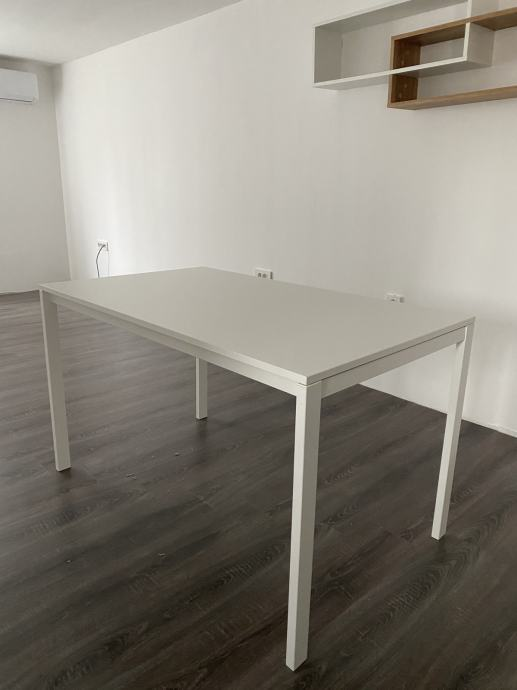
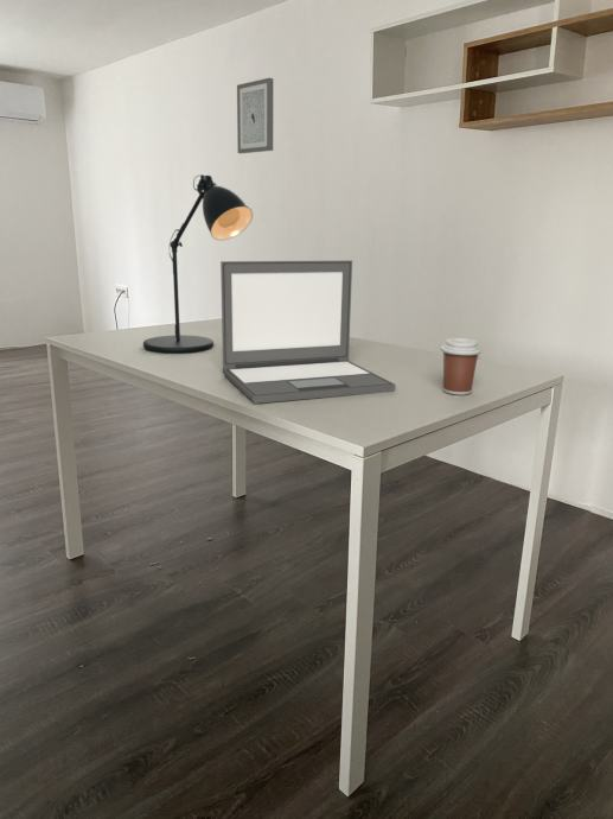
+ coffee cup (459, 366)
+ wall art (254, 116)
+ desk lamp (177, 271)
+ laptop (306, 325)
